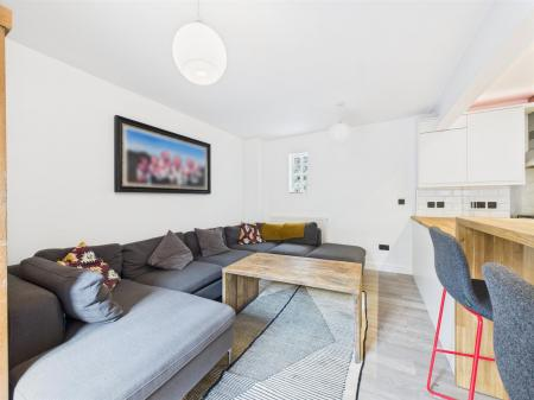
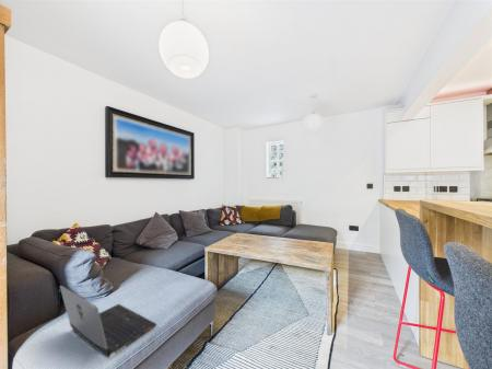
+ laptop computer (109, 308)
